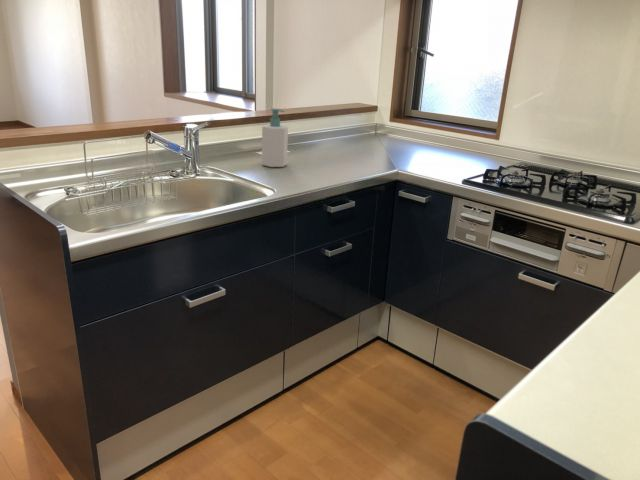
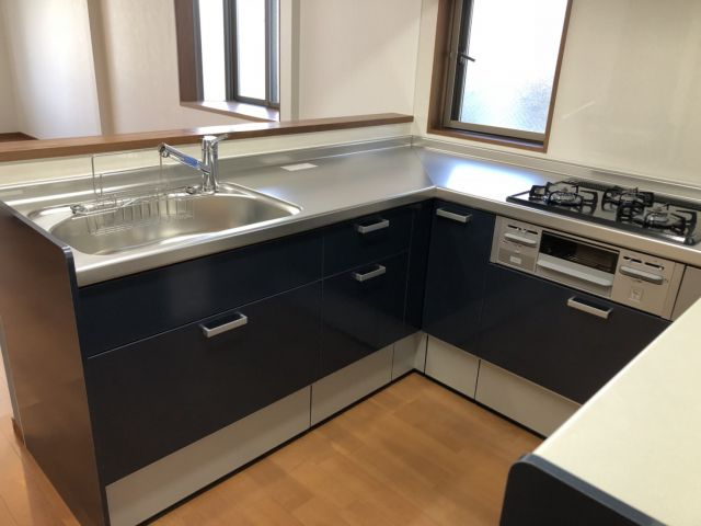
- soap bottle (274, 137)
